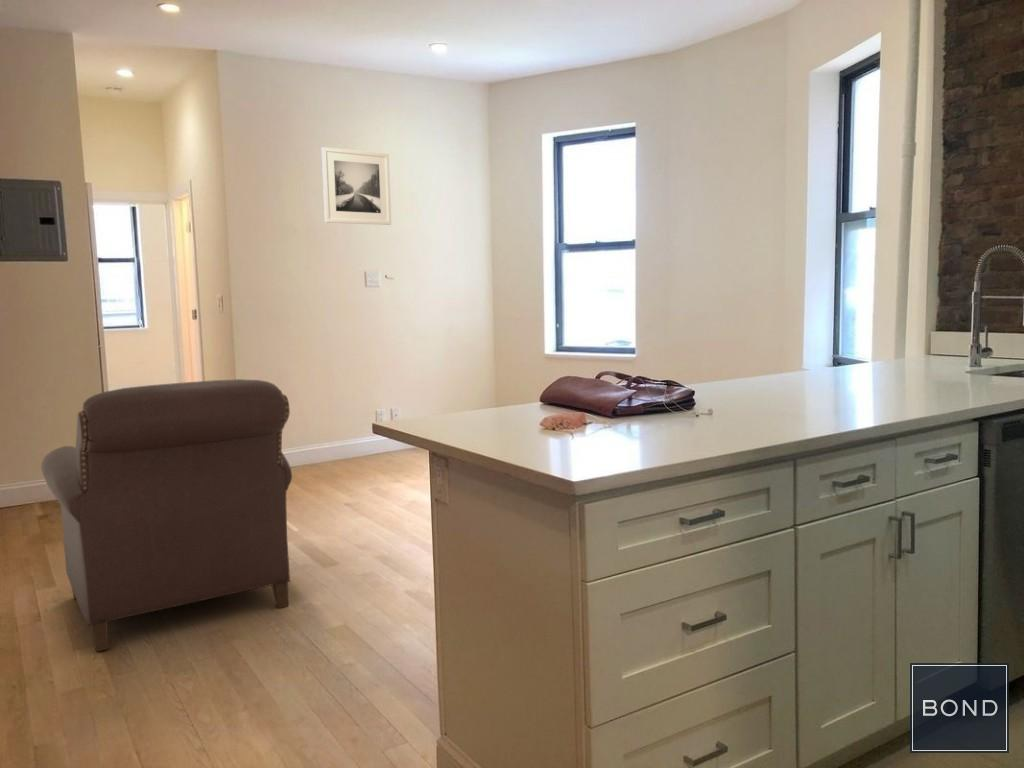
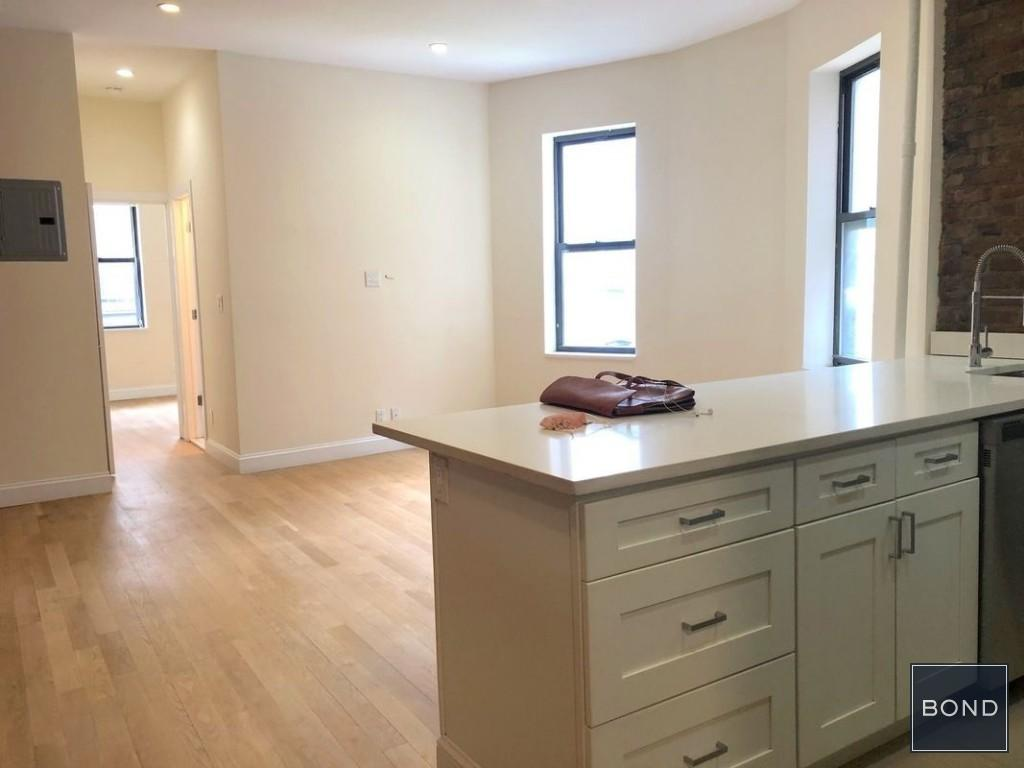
- chair (174, 492)
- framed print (357, 187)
